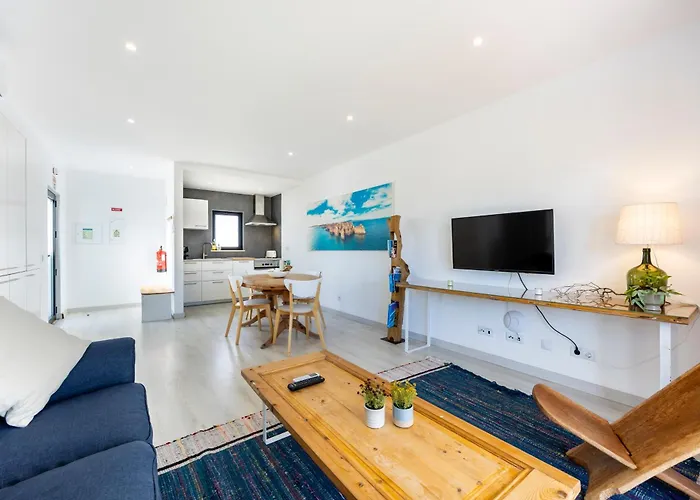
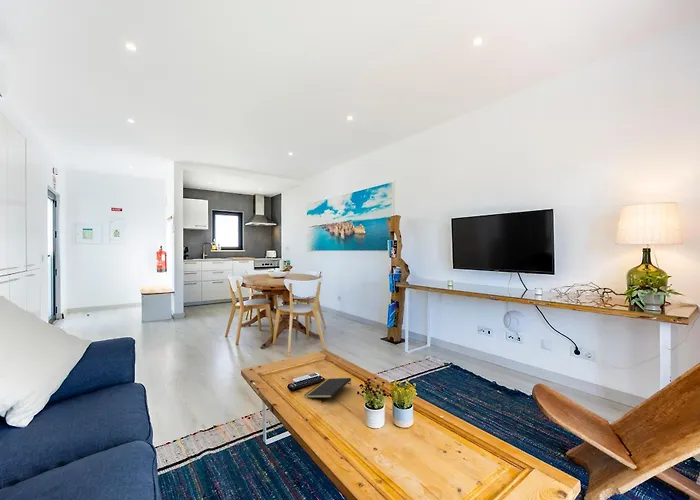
+ notepad (328, 387)
